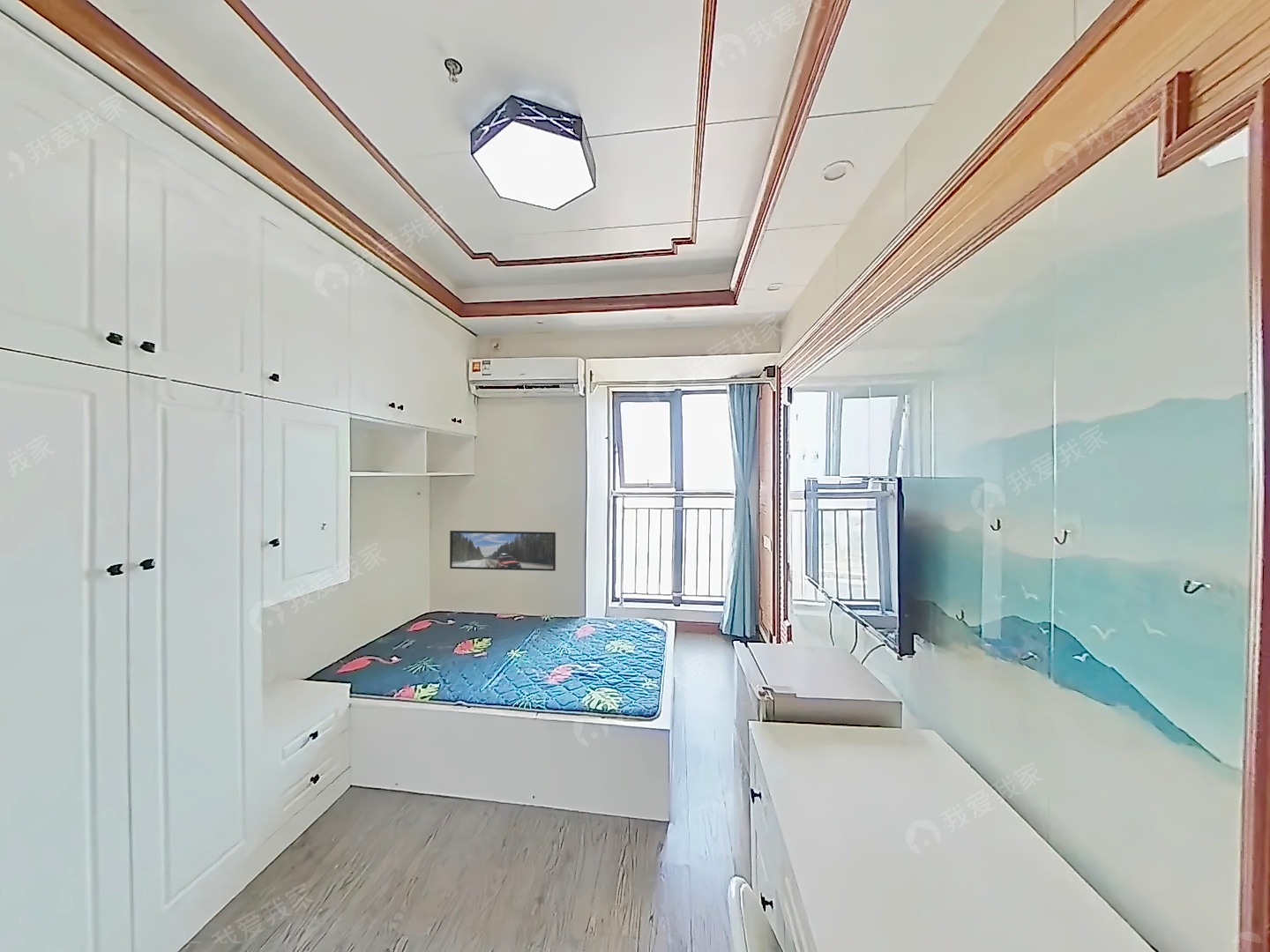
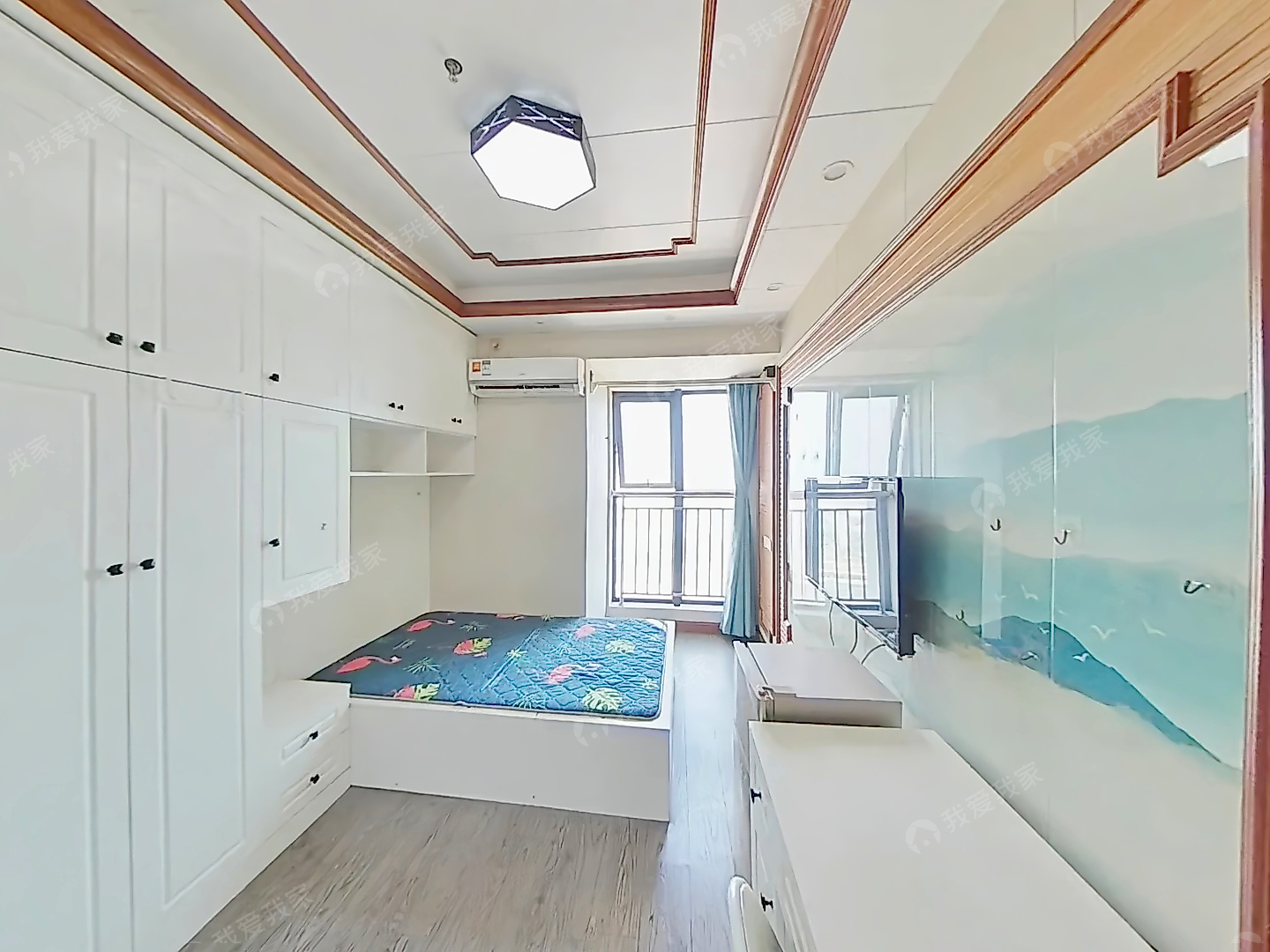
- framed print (502, 550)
